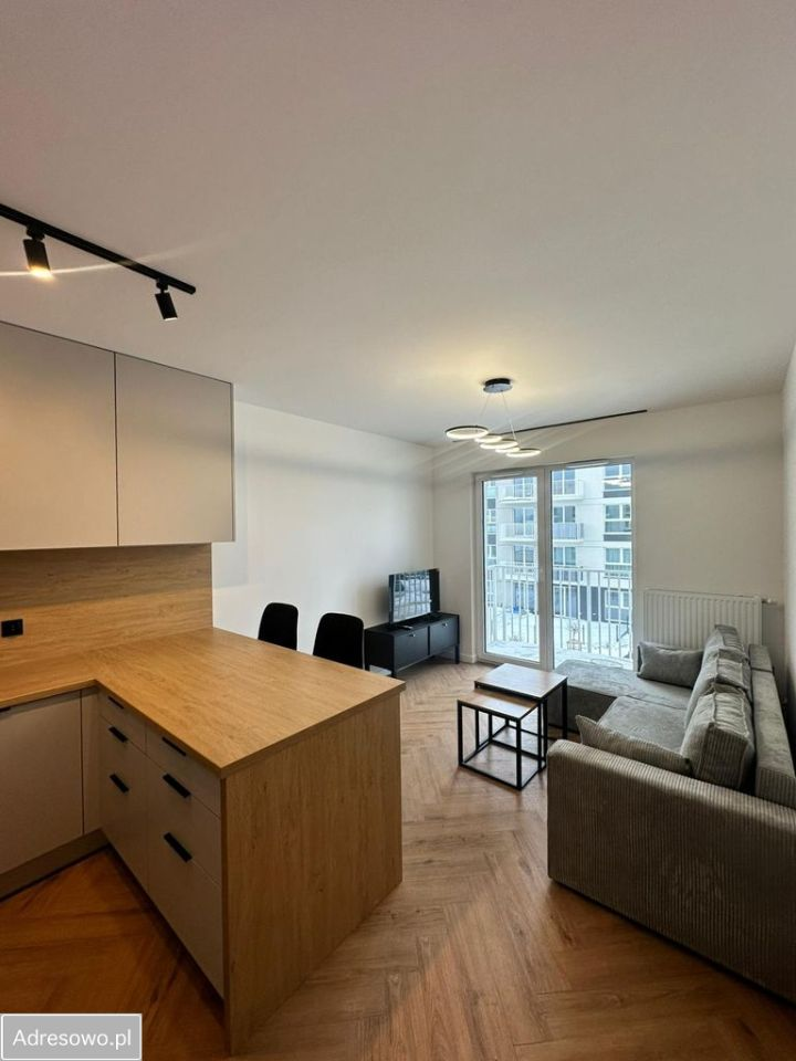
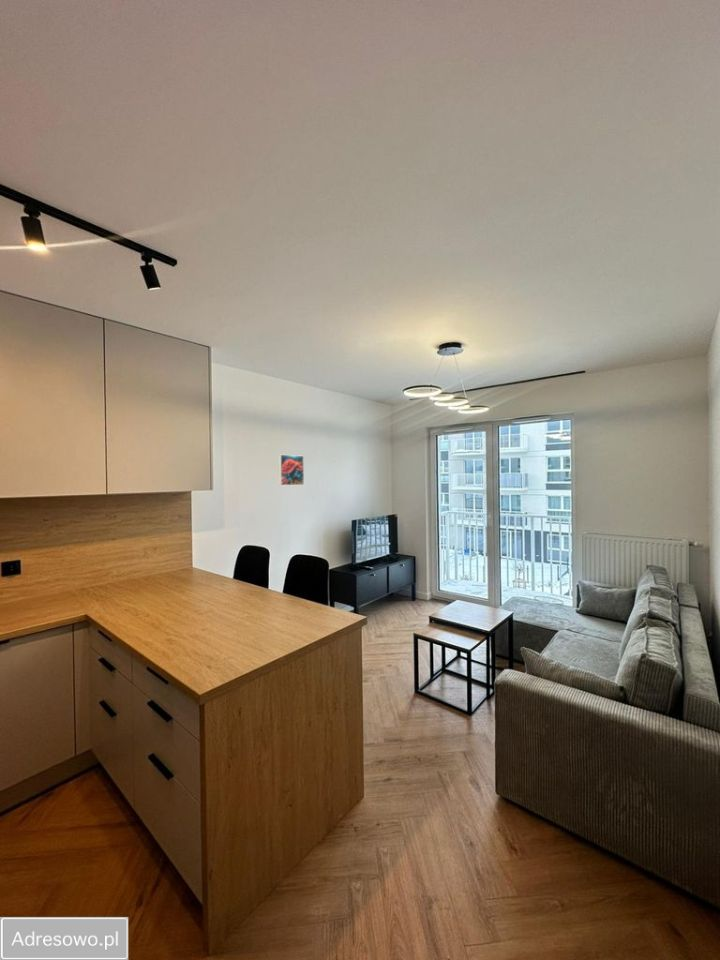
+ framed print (291, 470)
